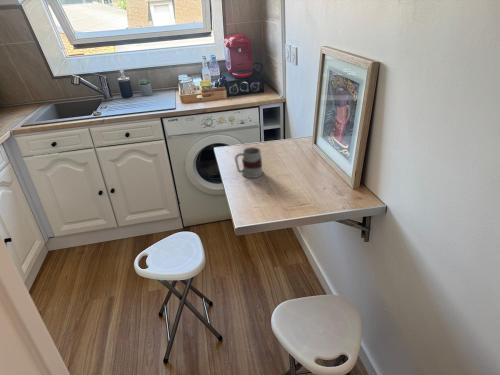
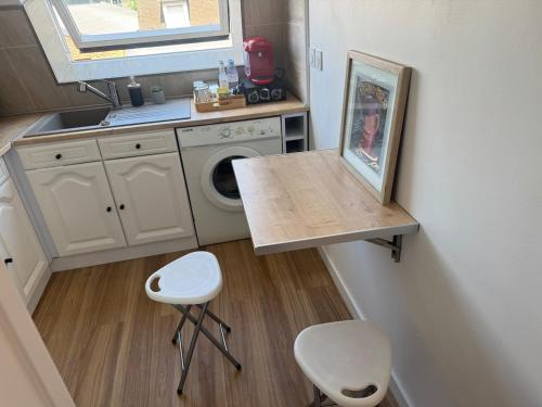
- mug (248, 162)
